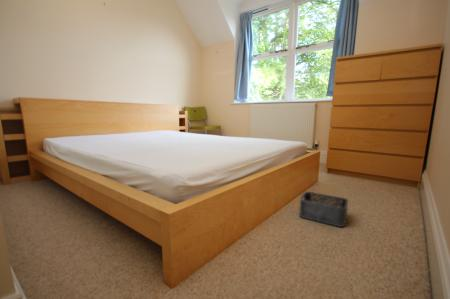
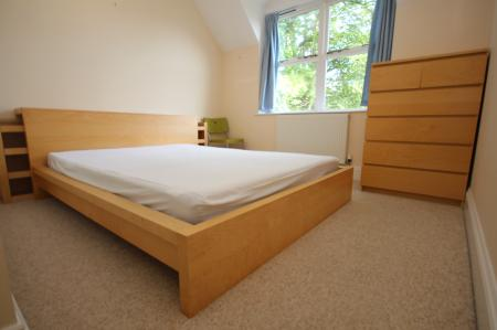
- storage bin (323, 207)
